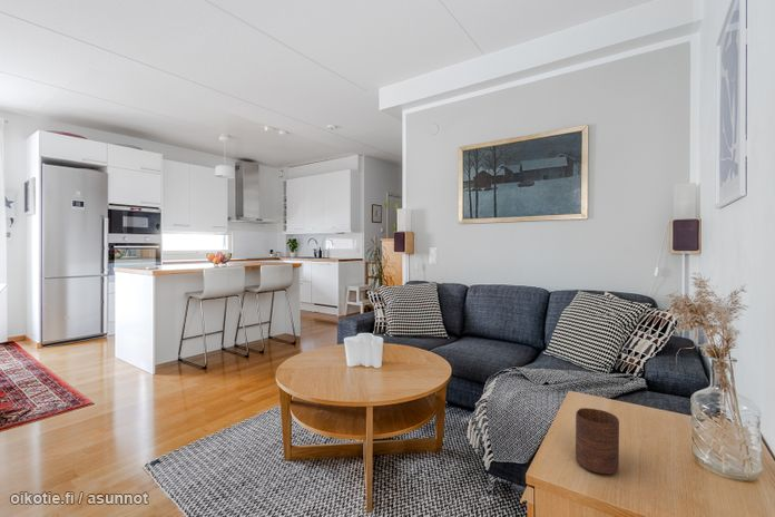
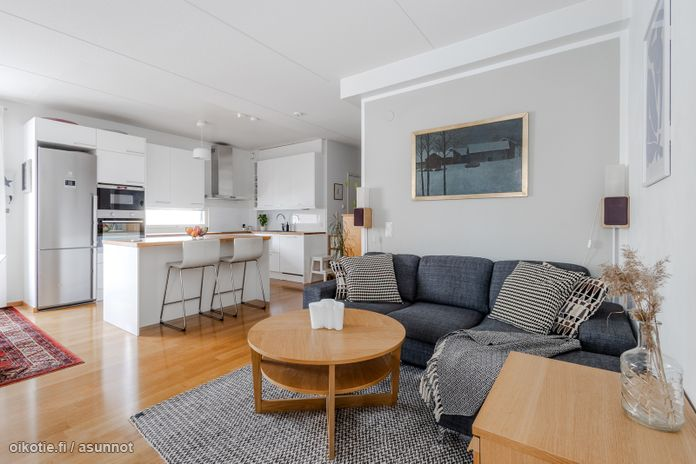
- cup (591, 437)
